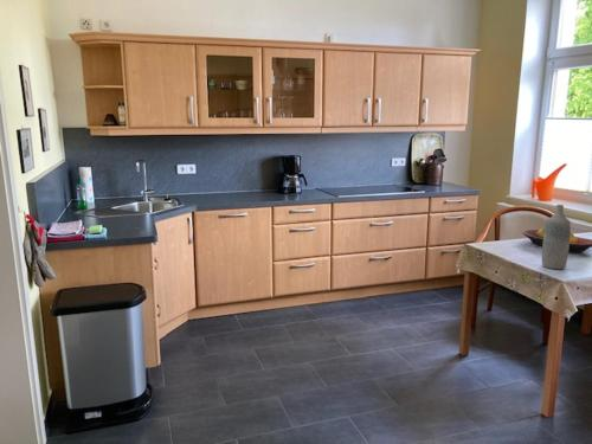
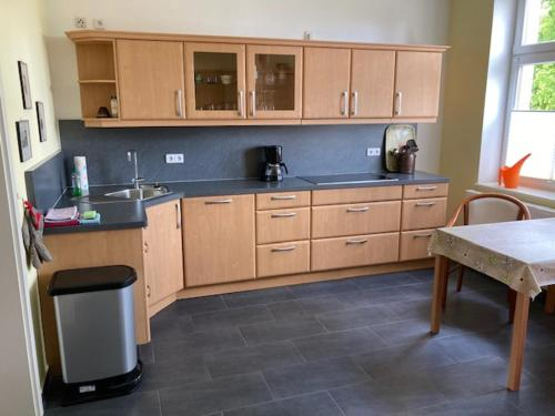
- bottle (556, 236)
- fruit bowl (570, 237)
